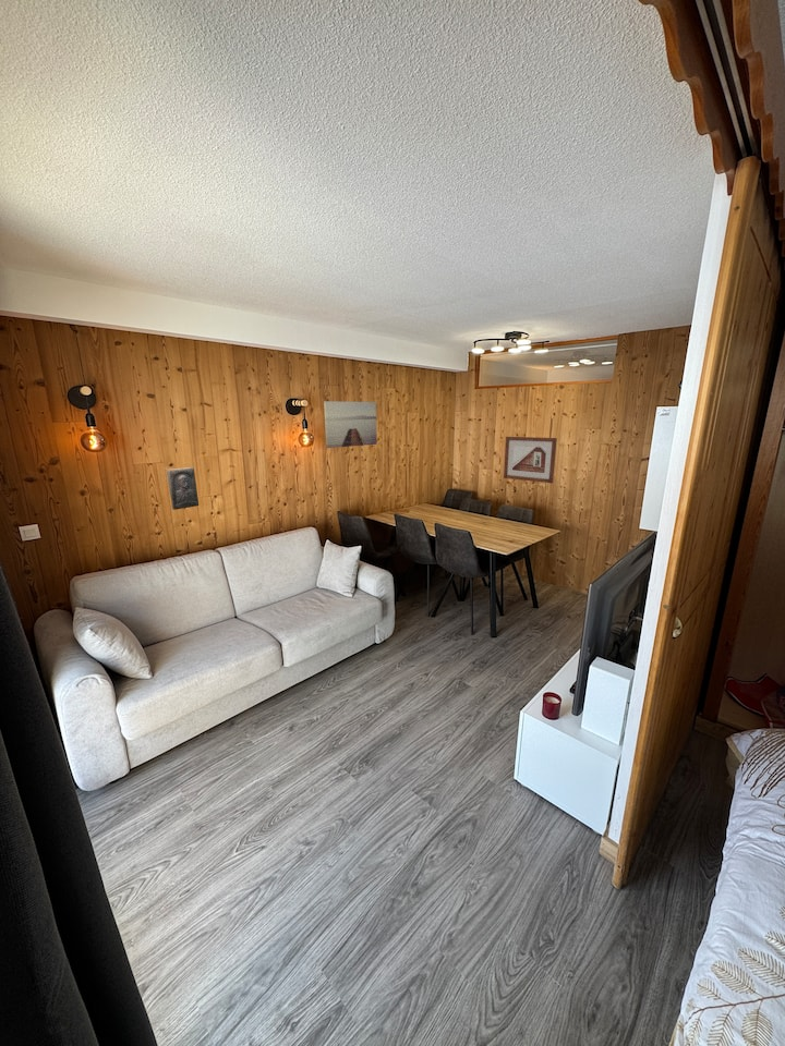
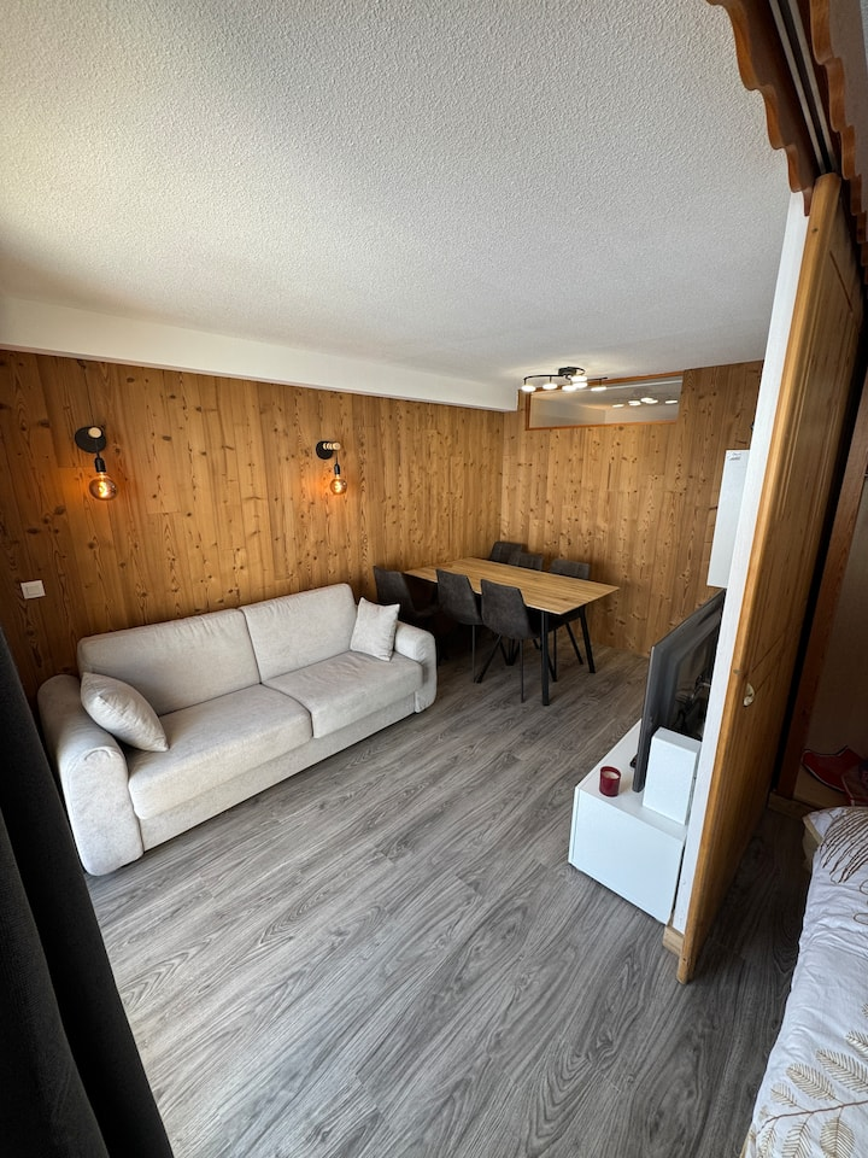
- picture frame (529, 459)
- wall art (351, 424)
- brass plaque (183, 488)
